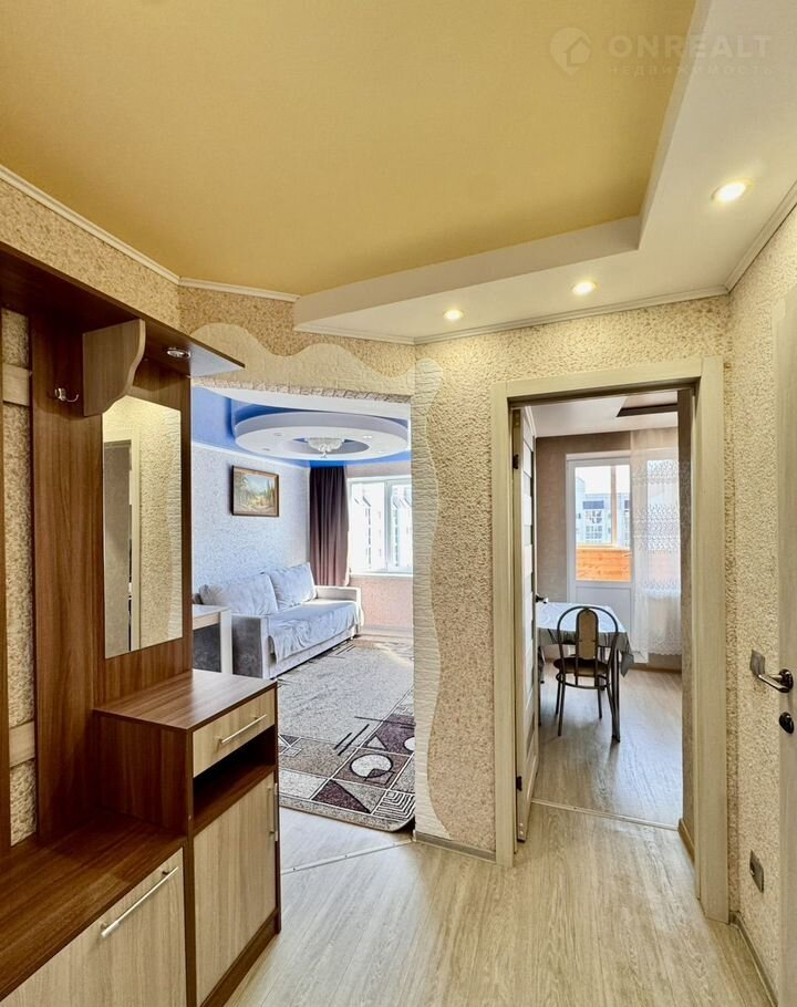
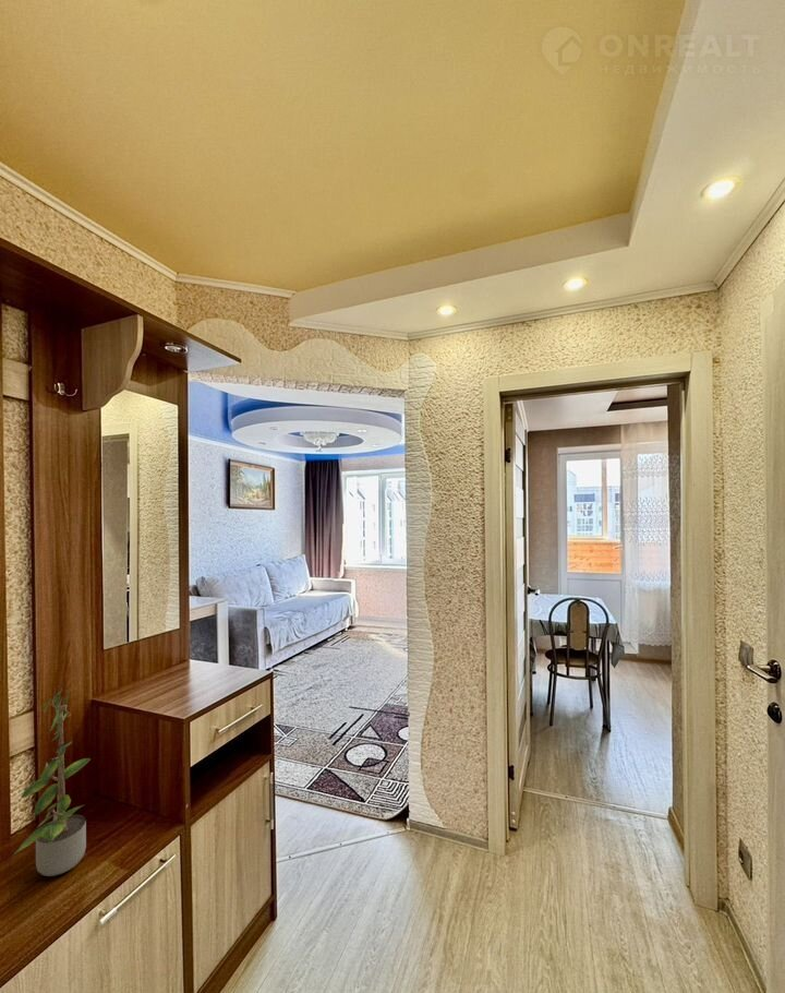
+ potted plant (52, 785)
